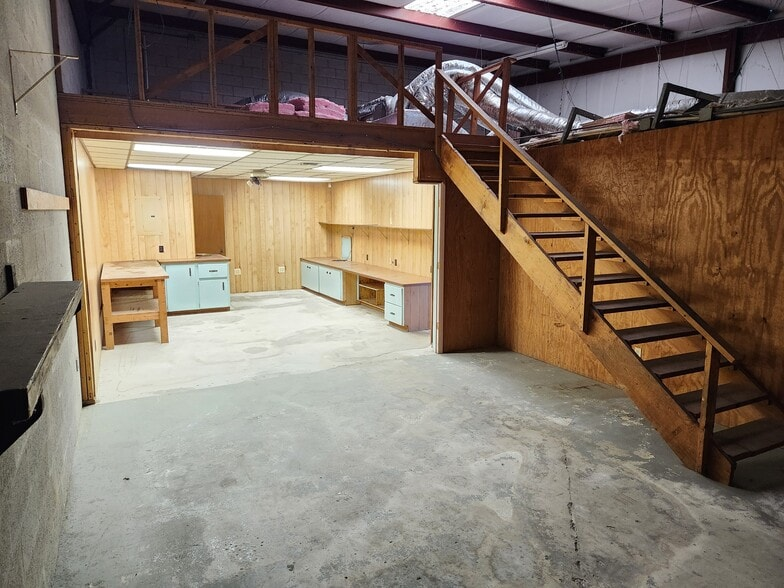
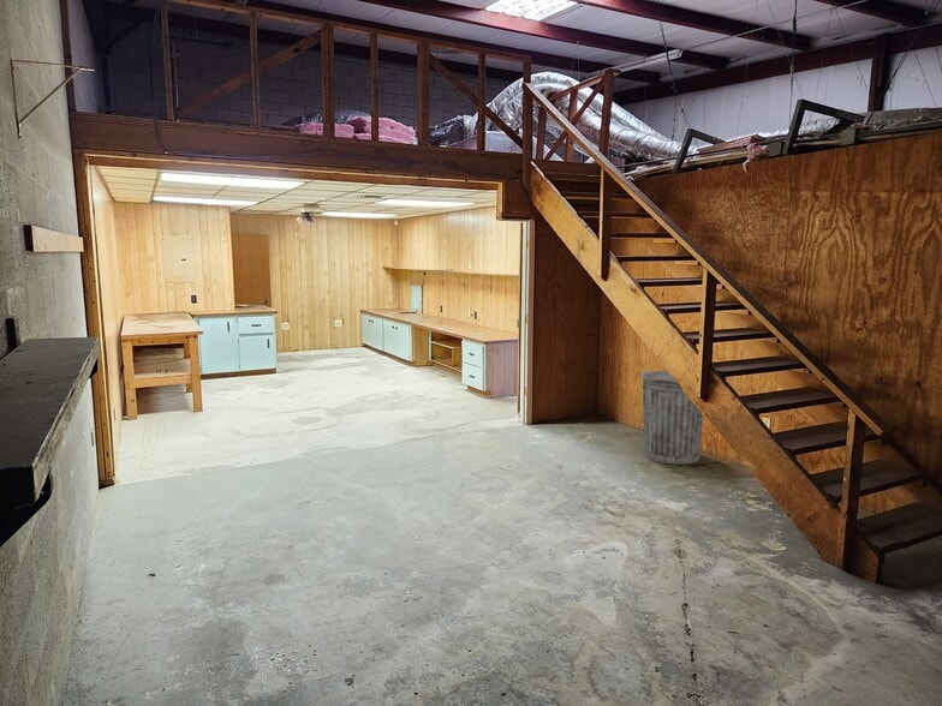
+ trash can (673, 415)
